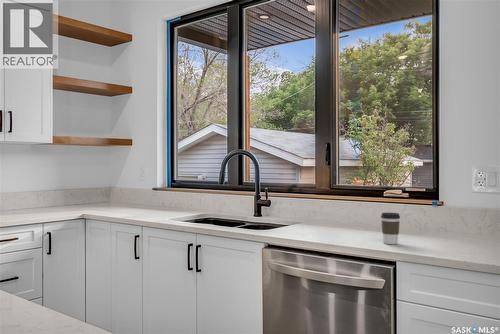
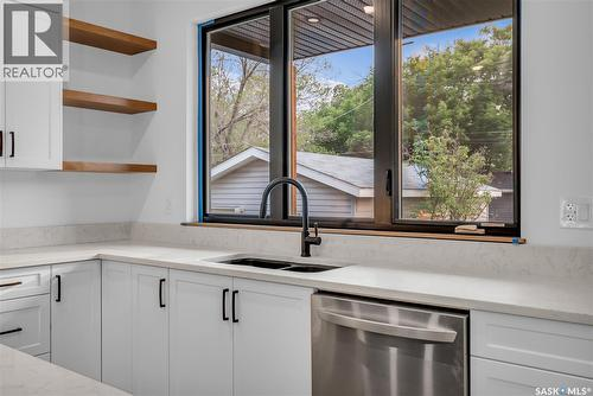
- coffee cup (390, 228)
